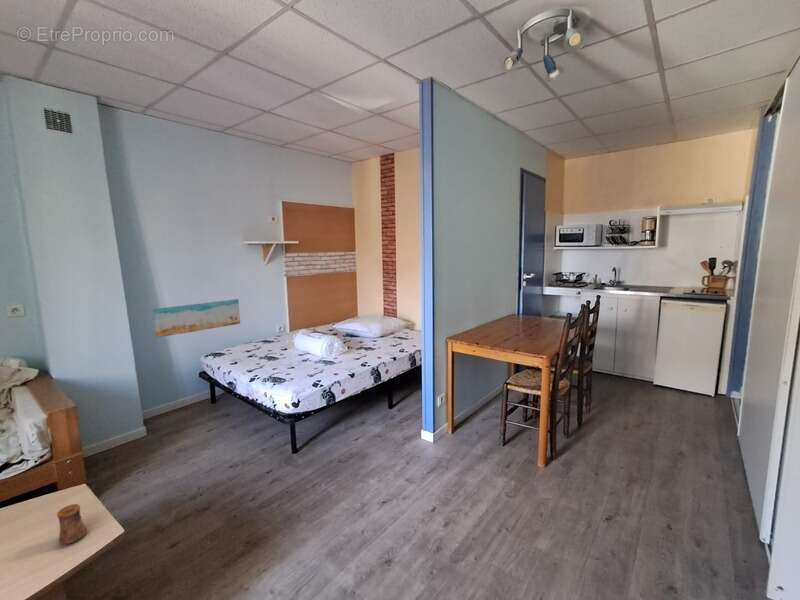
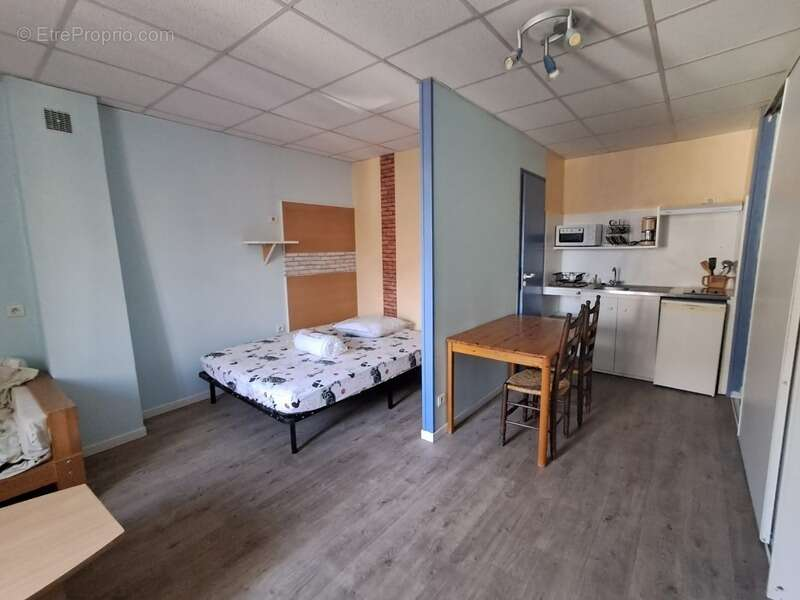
- cup (71, 523)
- wall art (199, 316)
